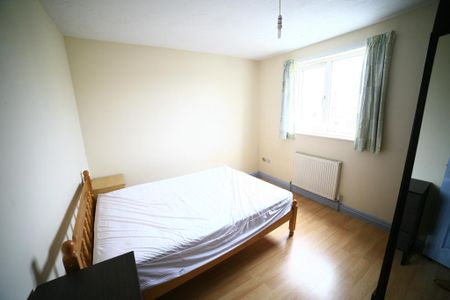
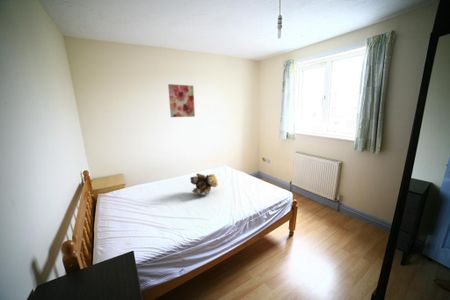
+ teddy bear (203, 184)
+ wall art (182, 101)
